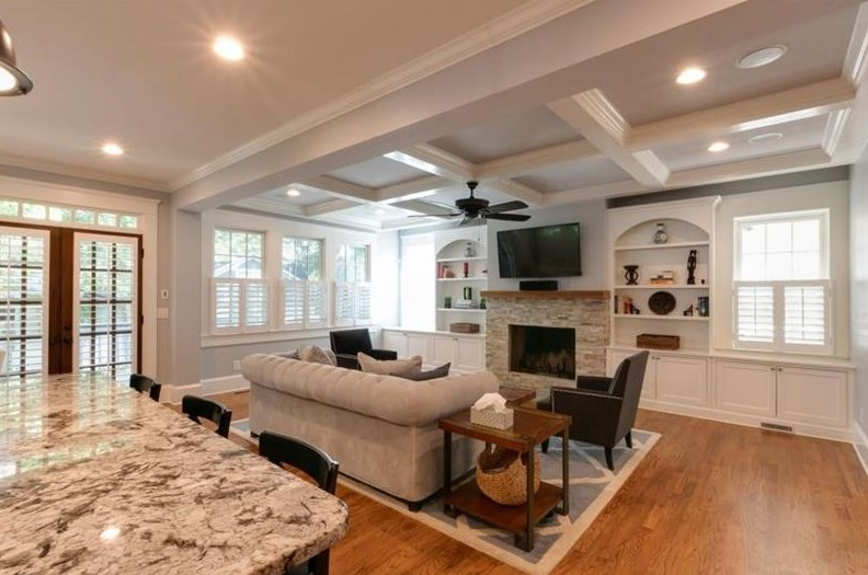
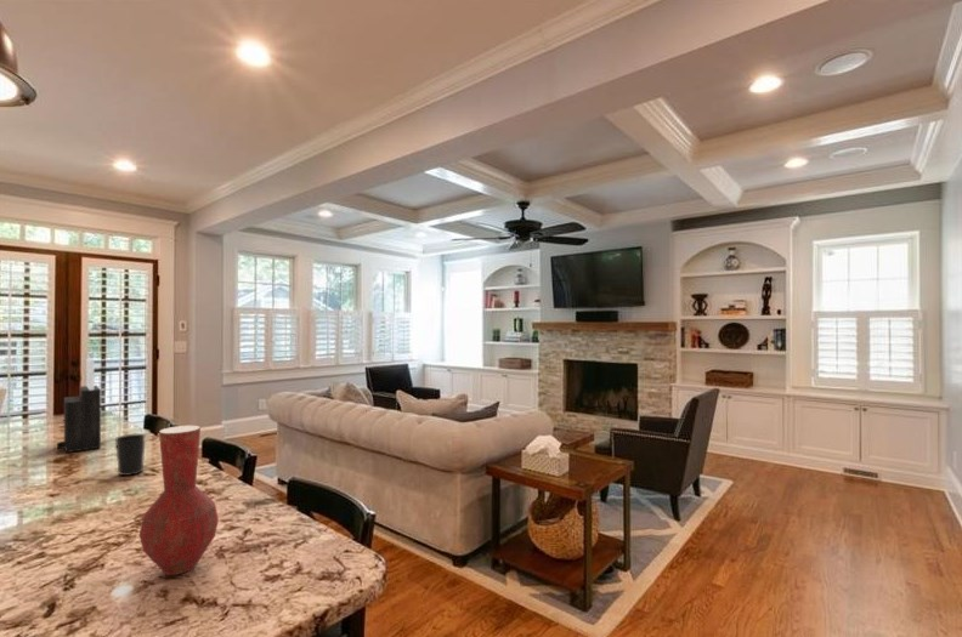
+ knife block (78, 403)
+ cup (130, 454)
+ vase (180, 497)
